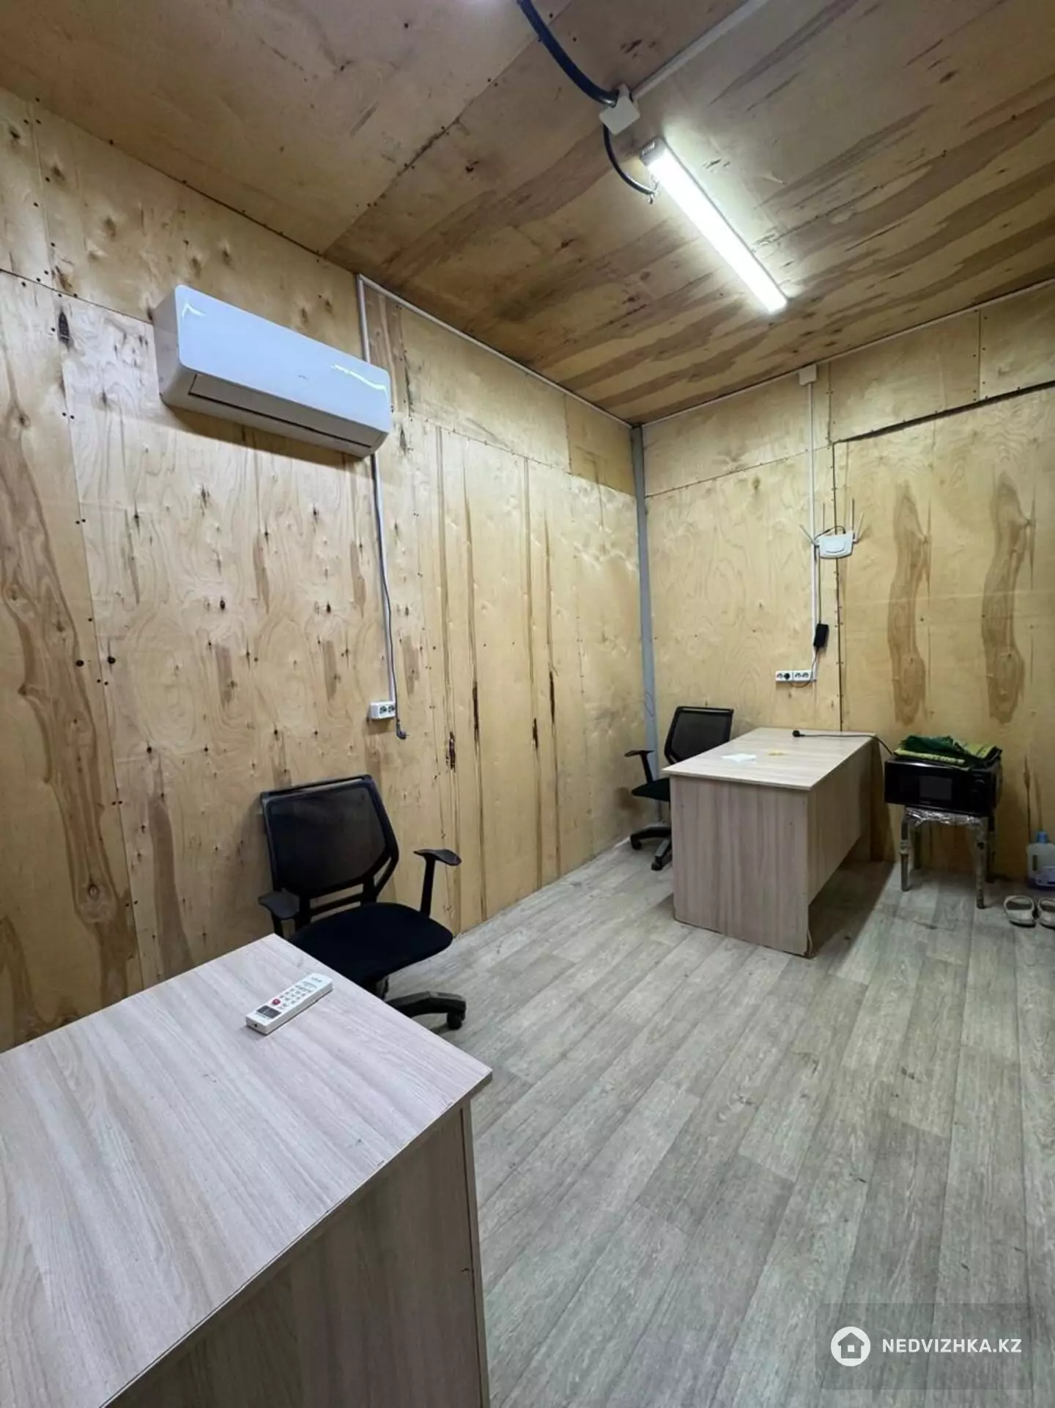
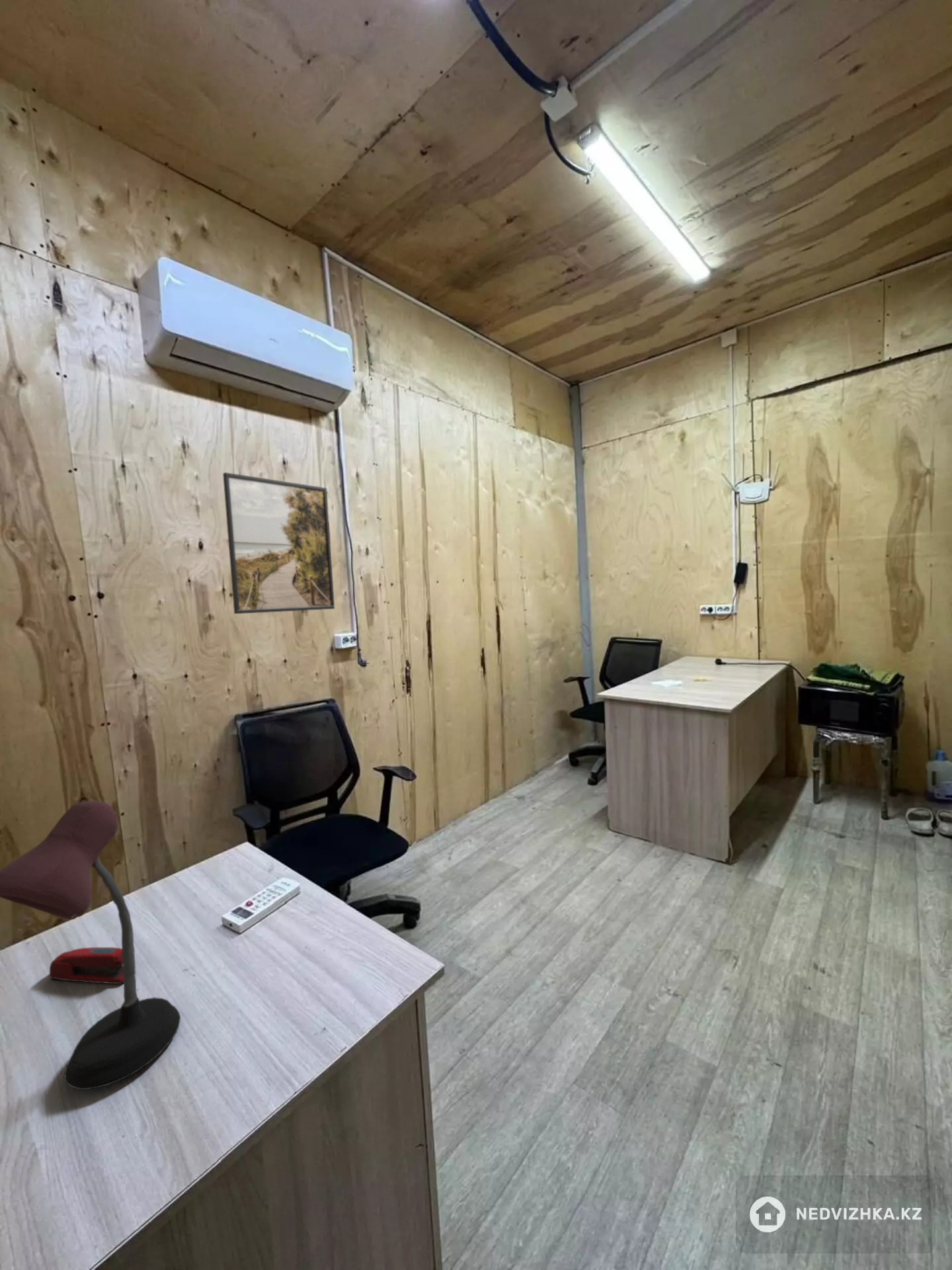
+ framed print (283, 546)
+ stapler (90, 962)
+ desk lamp (80, 916)
